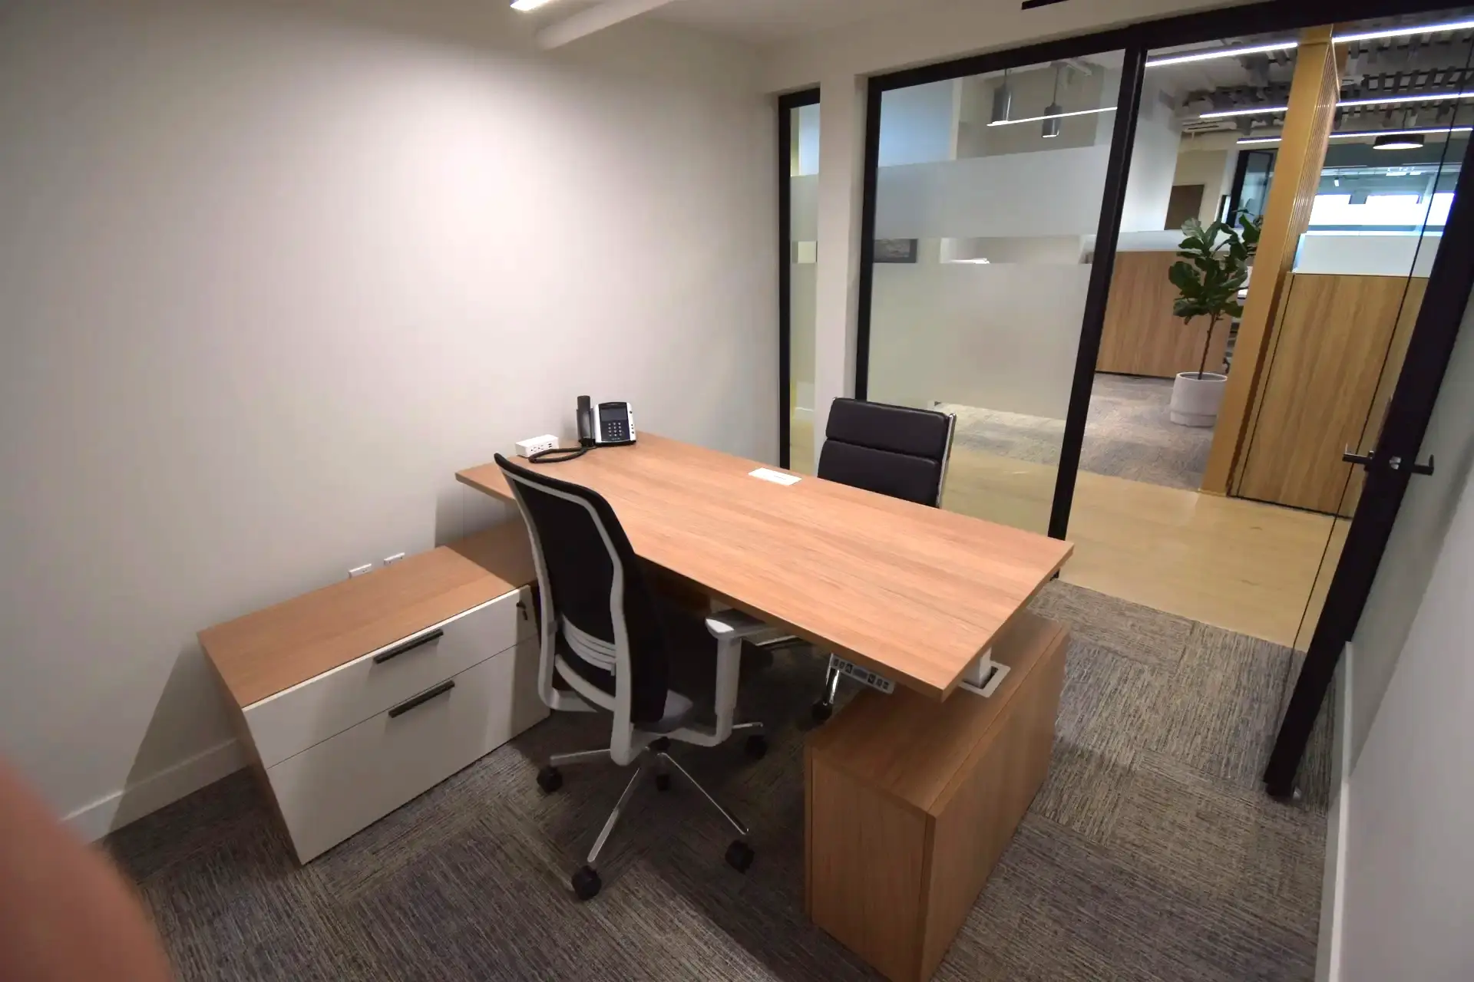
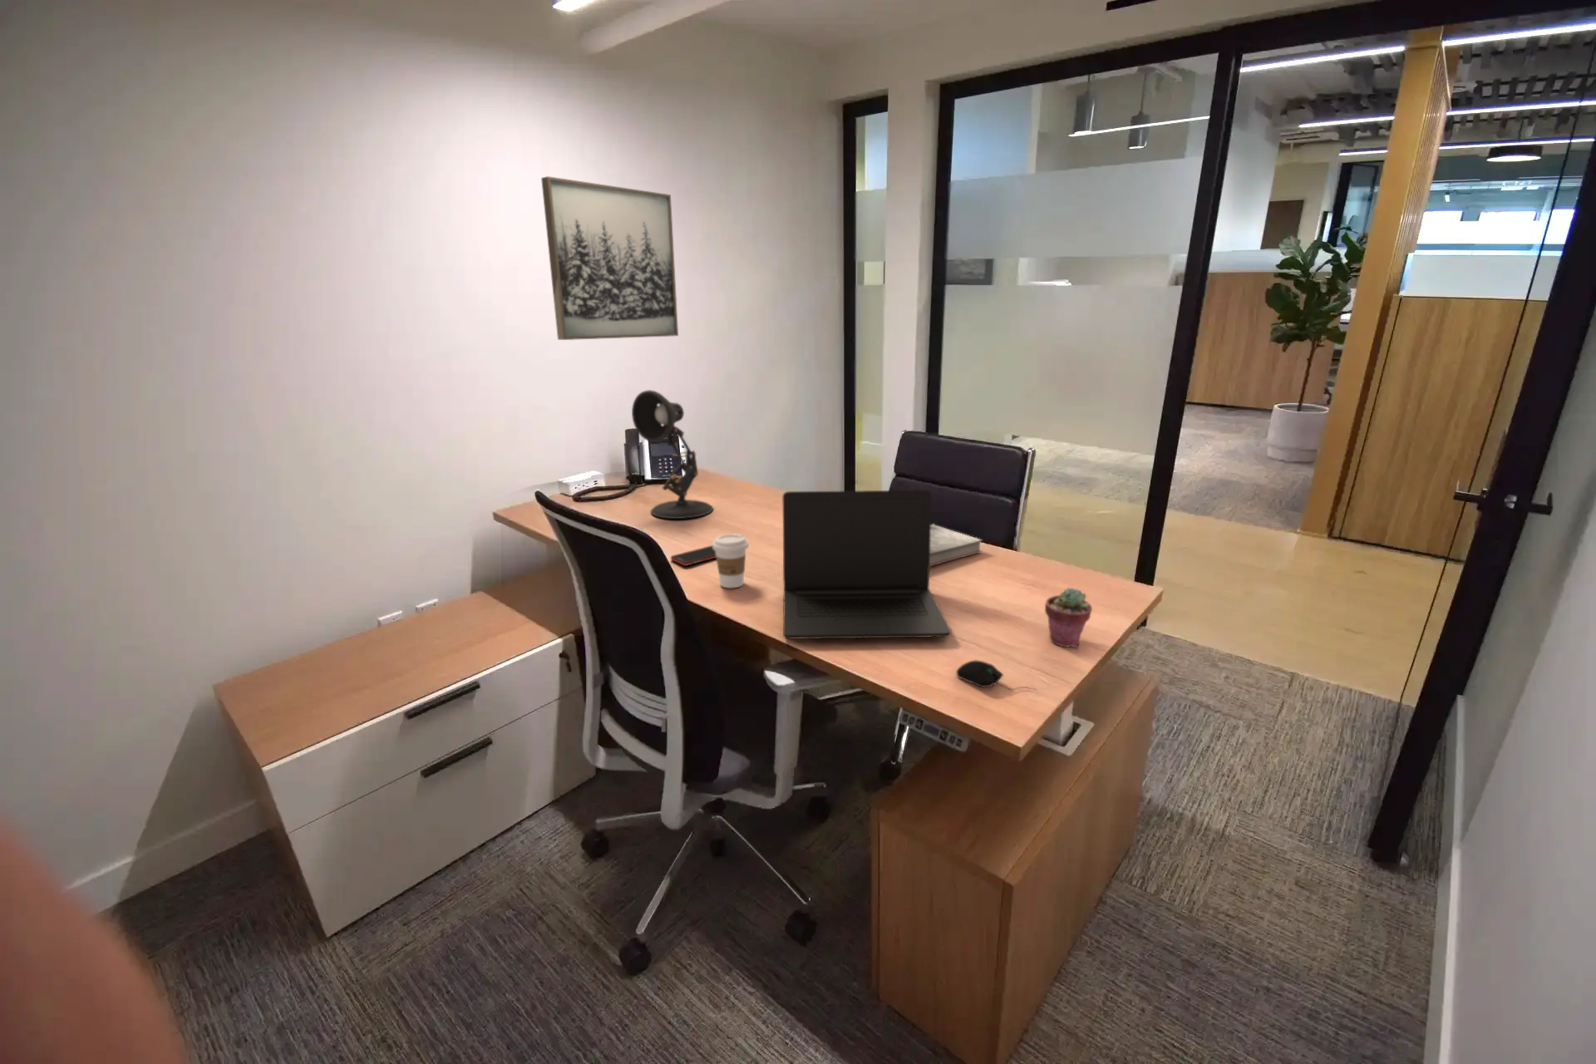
+ wall art (616, 265)
+ coffee cup (730, 560)
+ laptop (861, 560)
+ desk lamp (677, 450)
+ potted succulent (1068, 614)
+ cell phone (699, 556)
+ computer mouse (993, 673)
+ book (930, 546)
